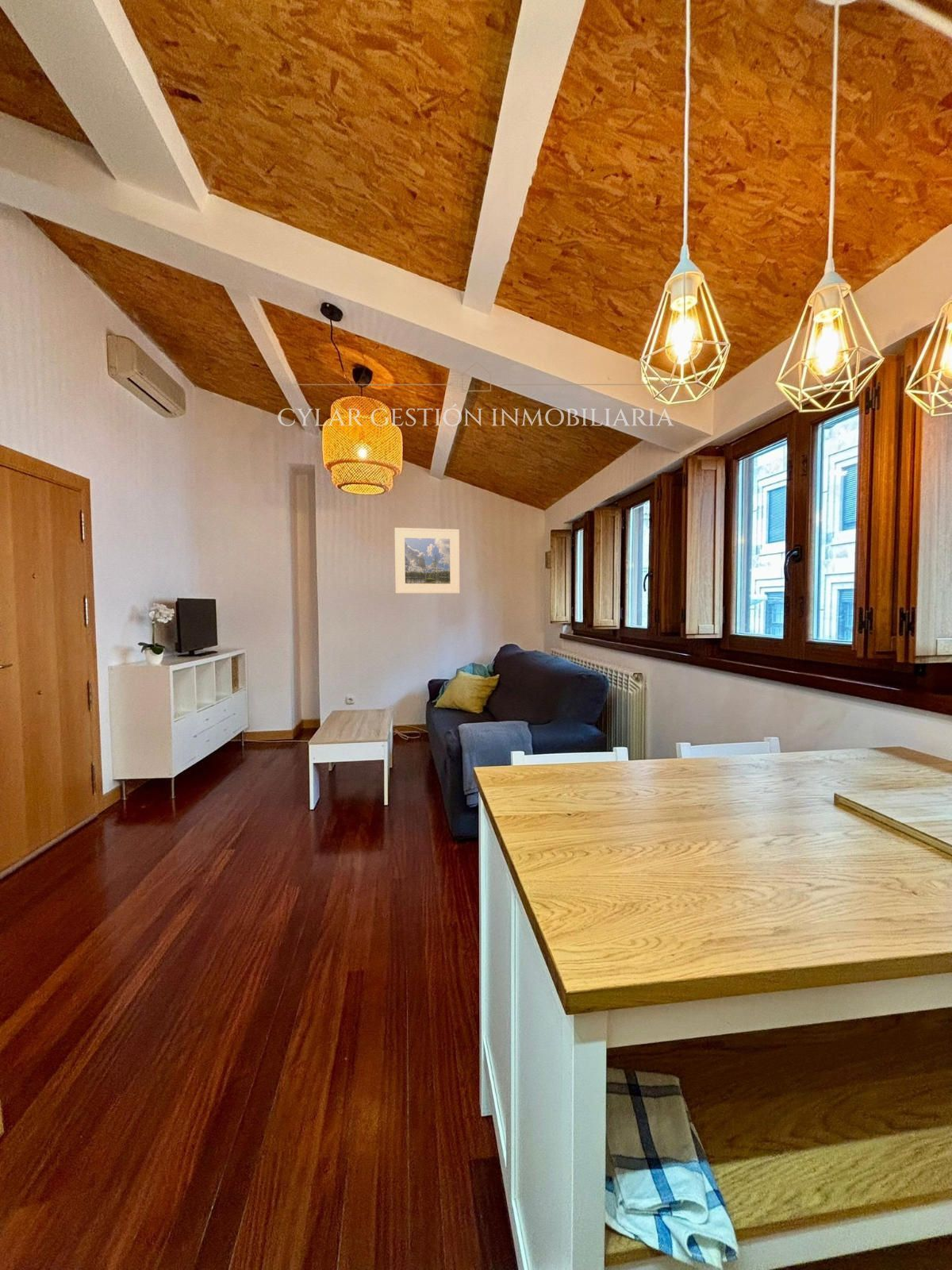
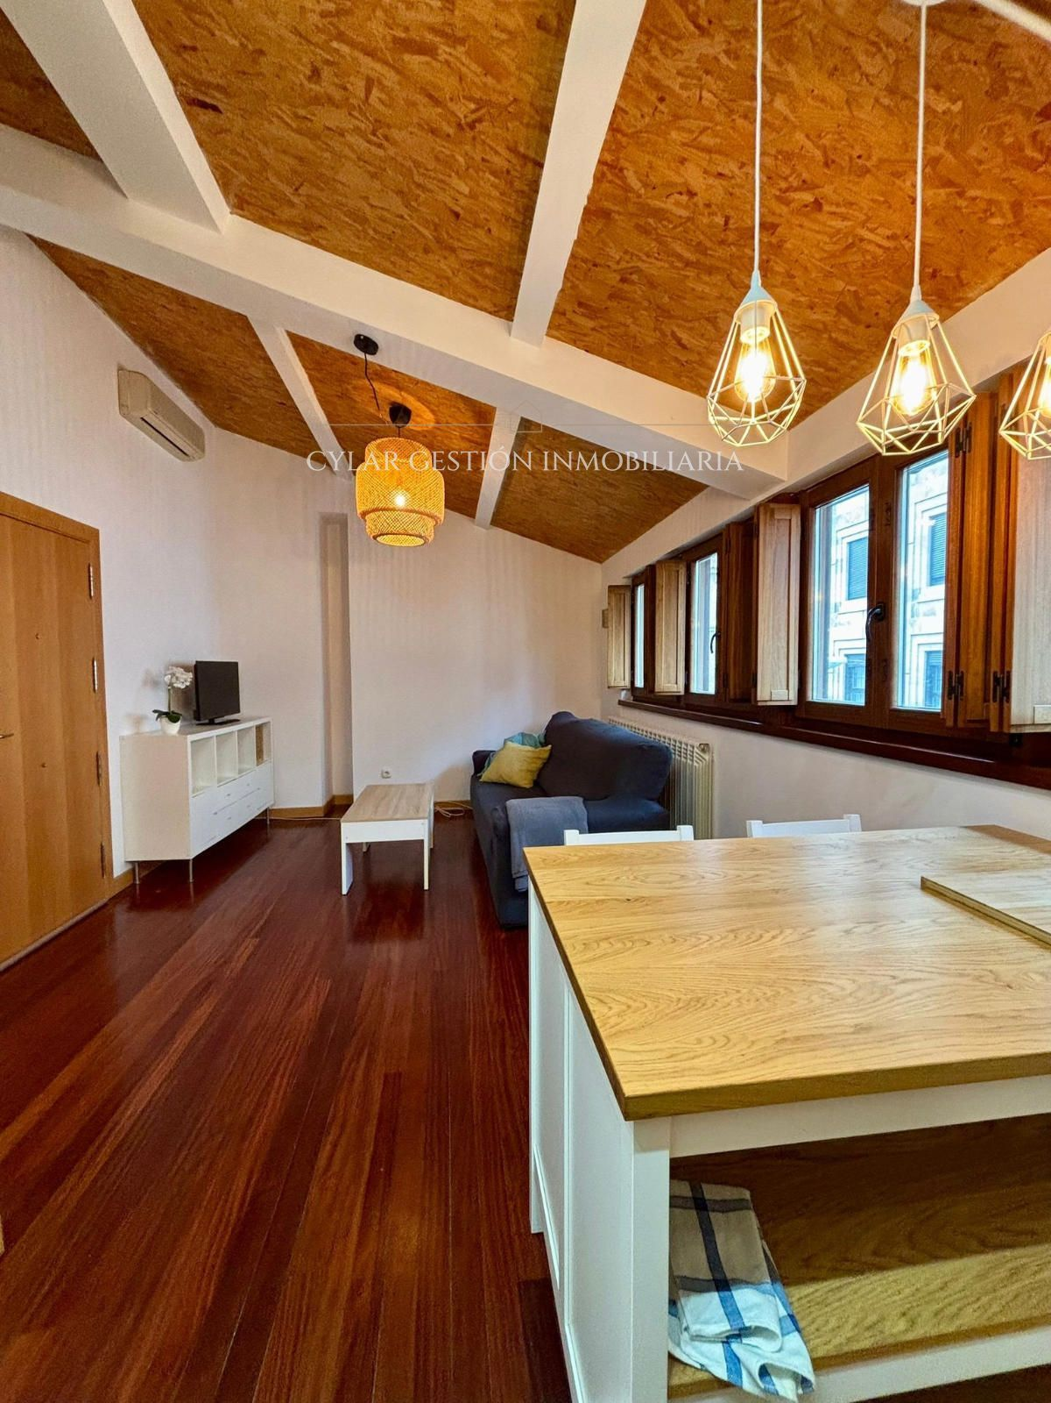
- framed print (428, 560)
